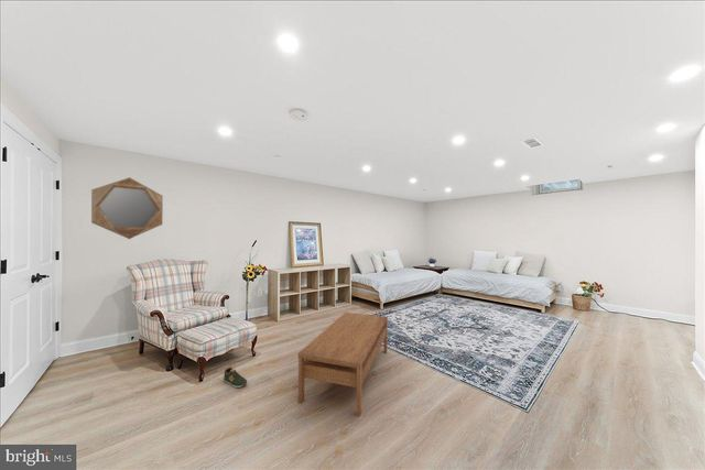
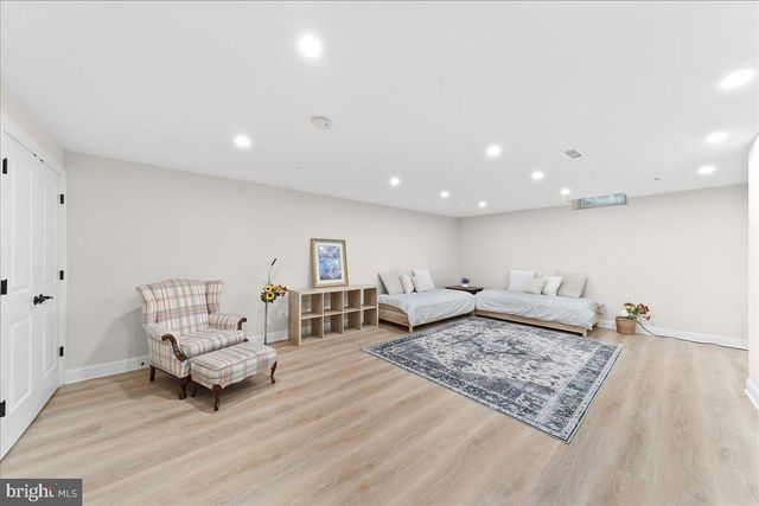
- home mirror (129, 208)
- shoe (235, 376)
- coffee table (350, 351)
